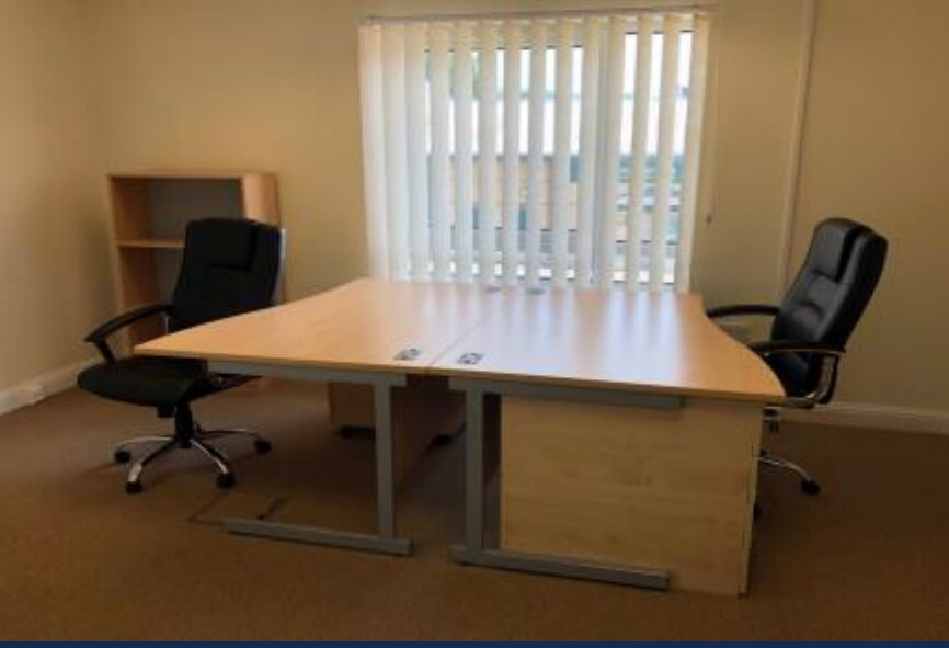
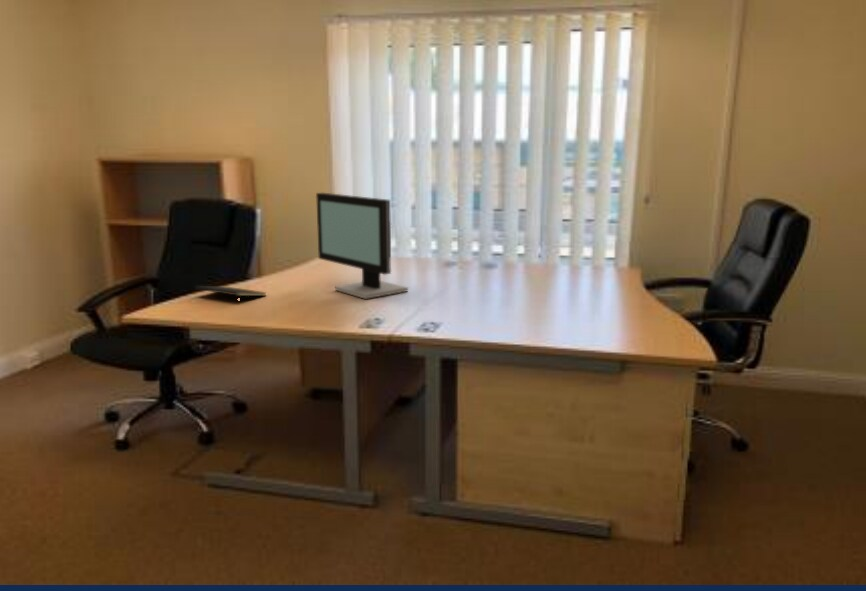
+ computer monitor (370, 243)
+ notepad (231, 290)
